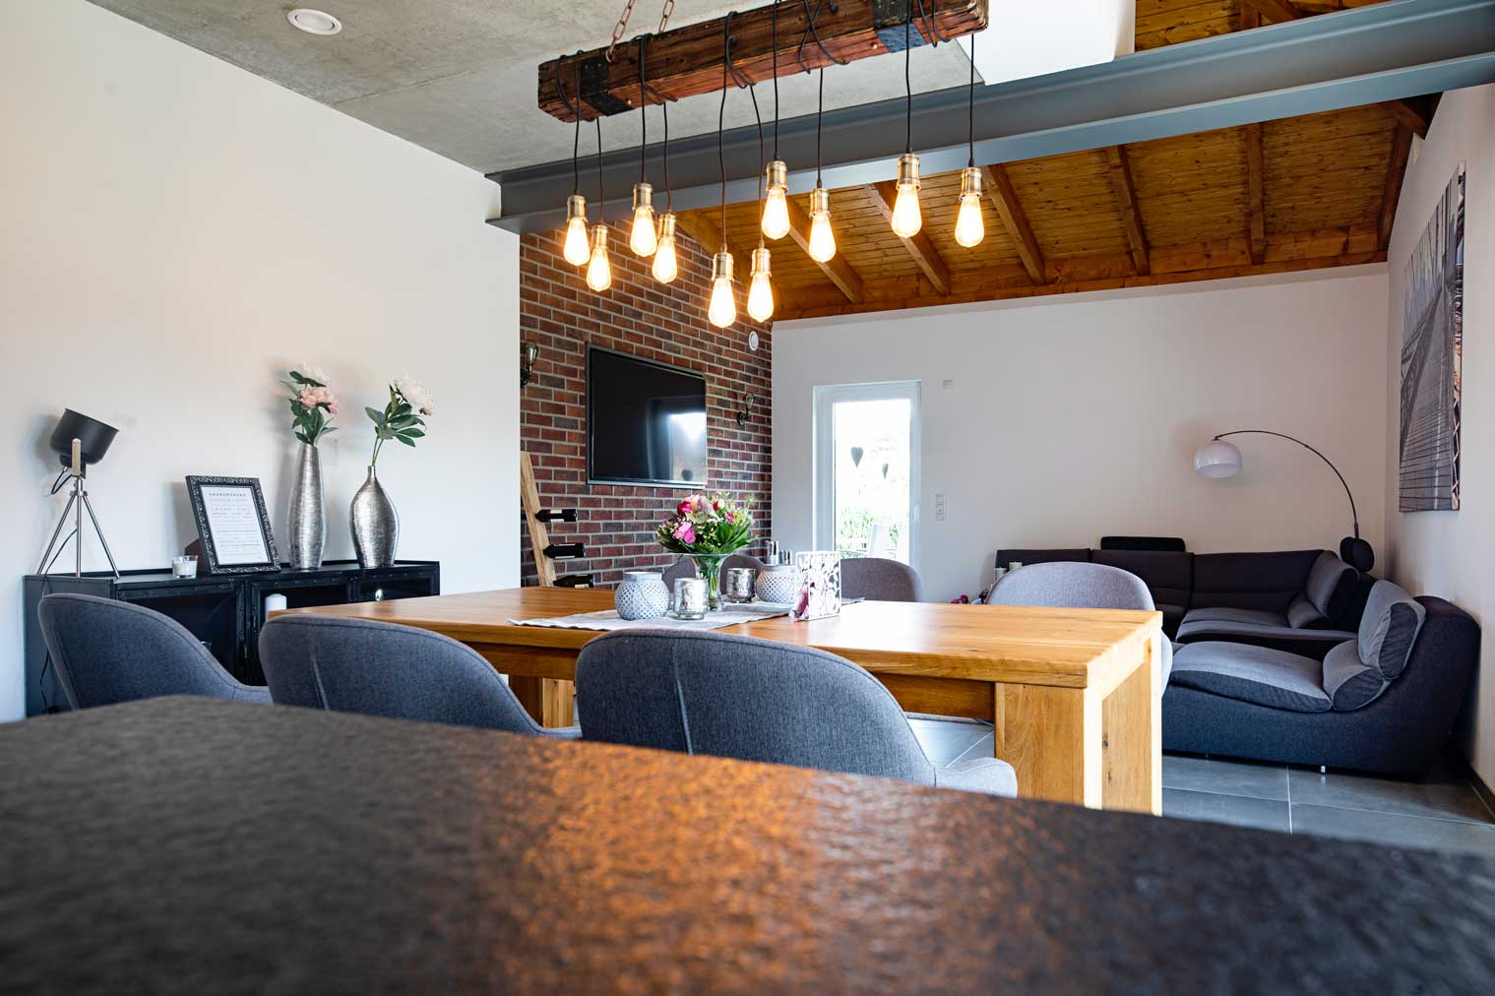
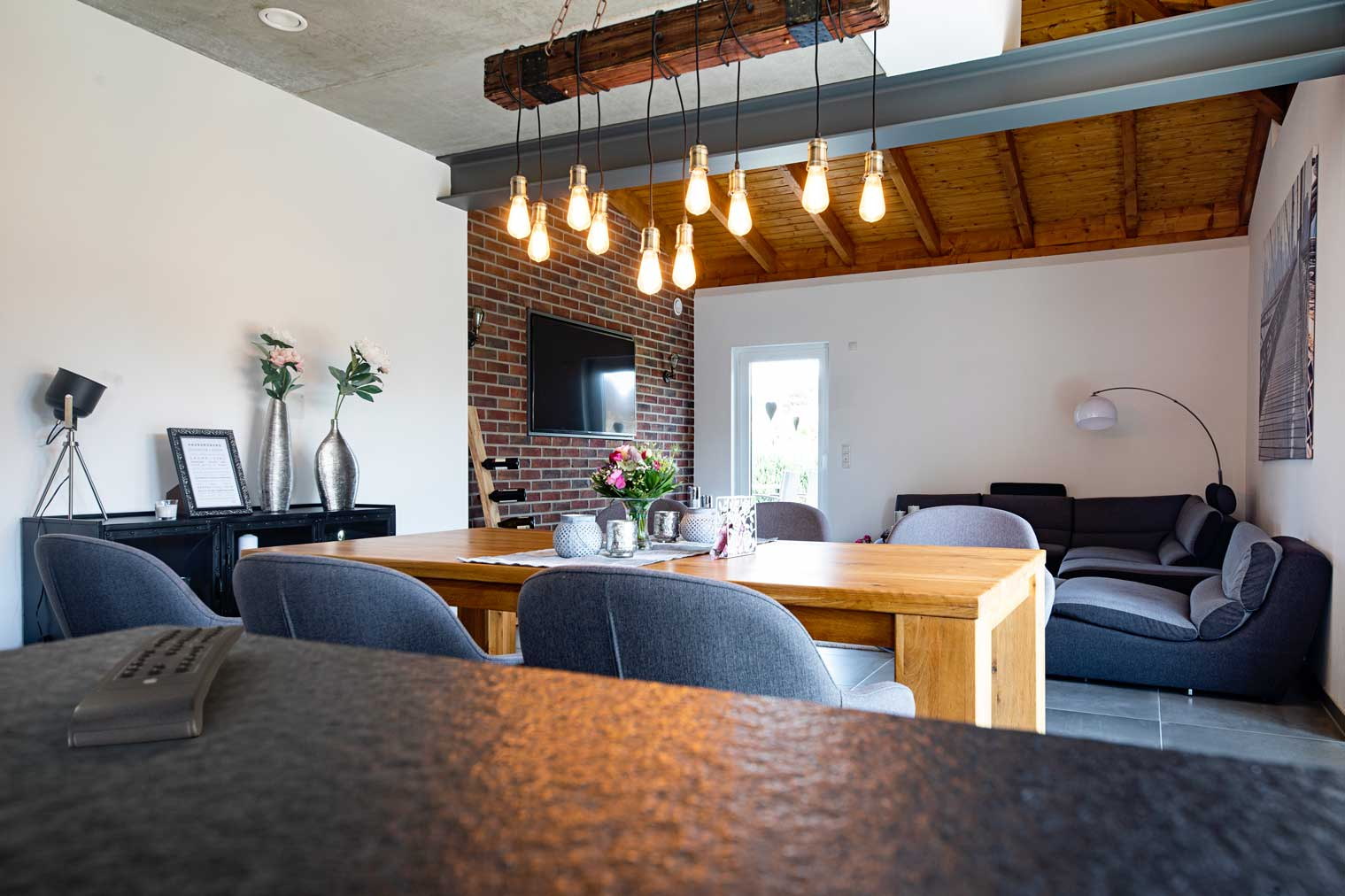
+ remote control (177, 665)
